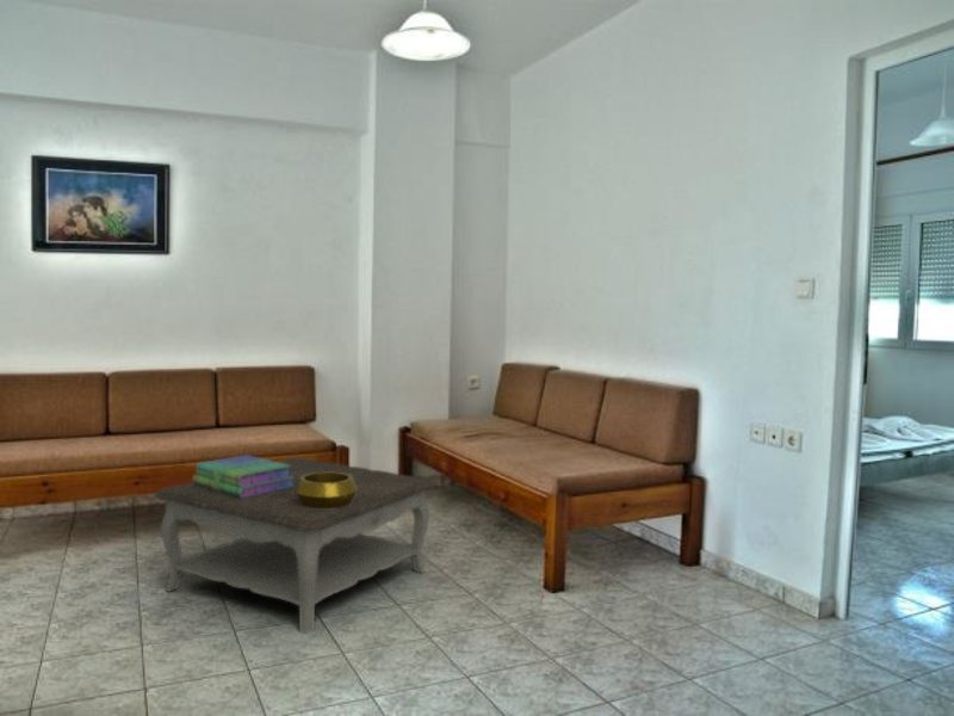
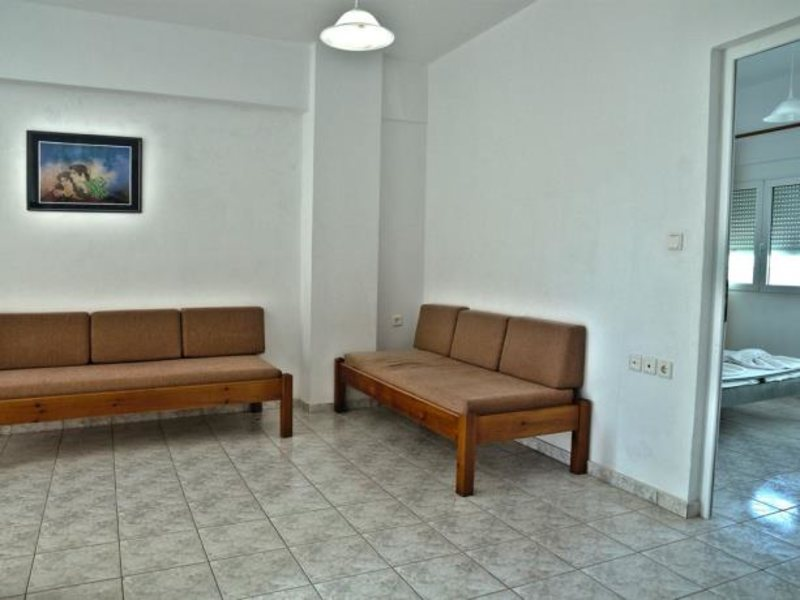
- stack of books (243, 474)
- decorative bowl (326, 489)
- coffee table (301, 532)
